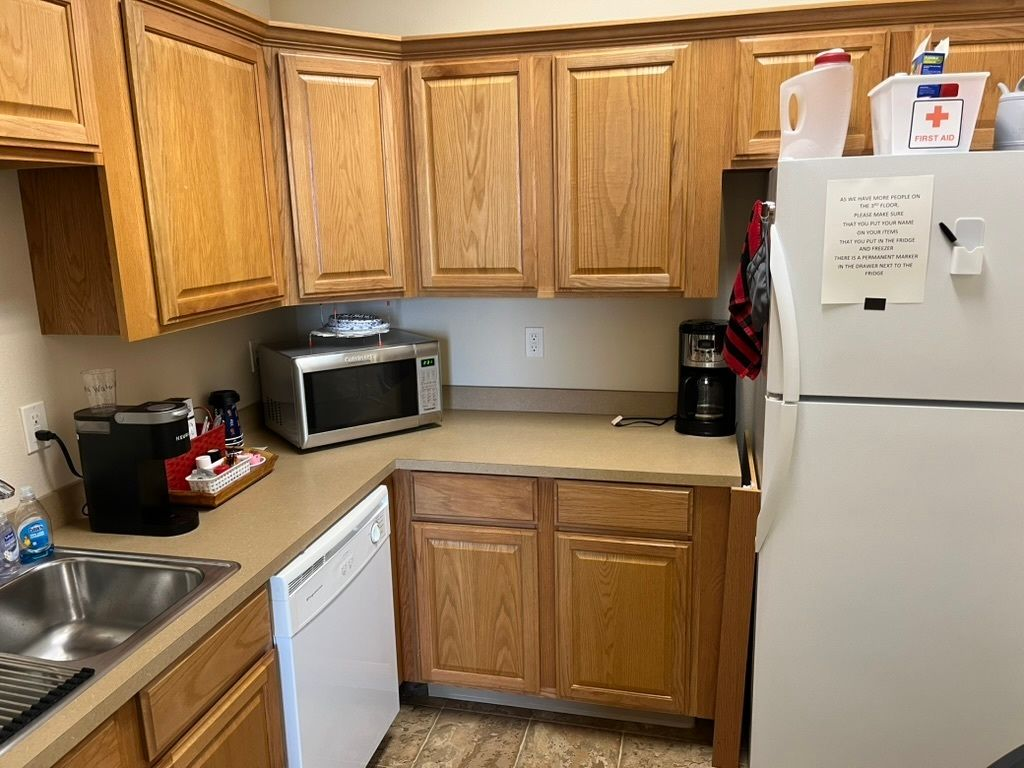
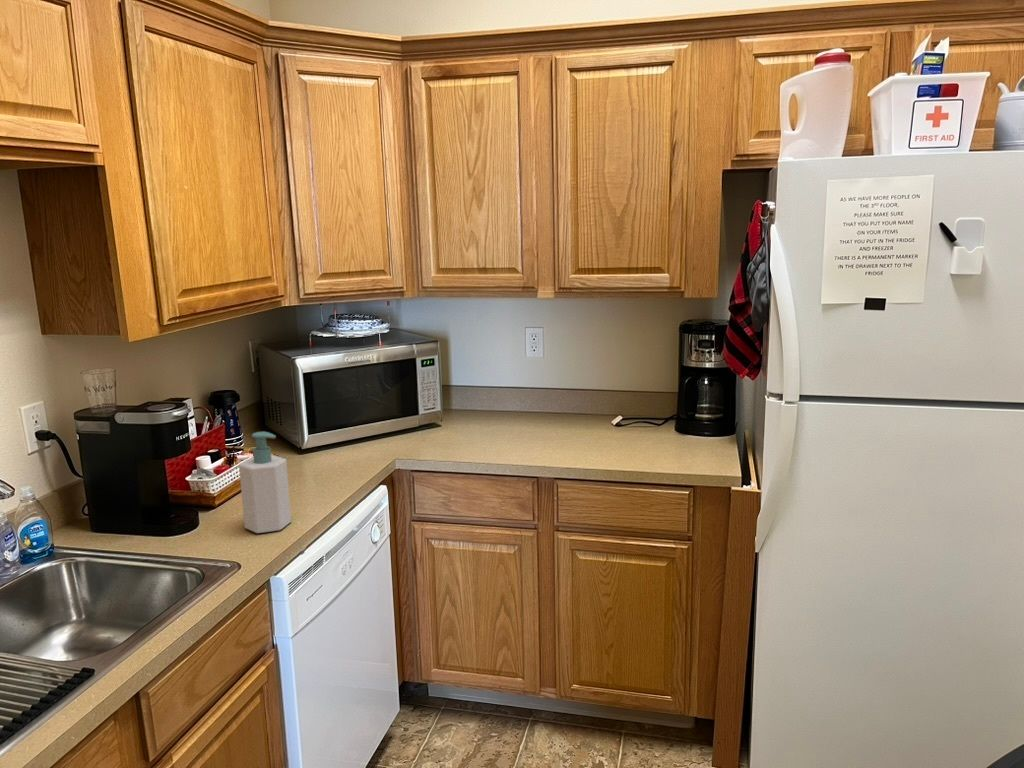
+ soap bottle (264, 479)
